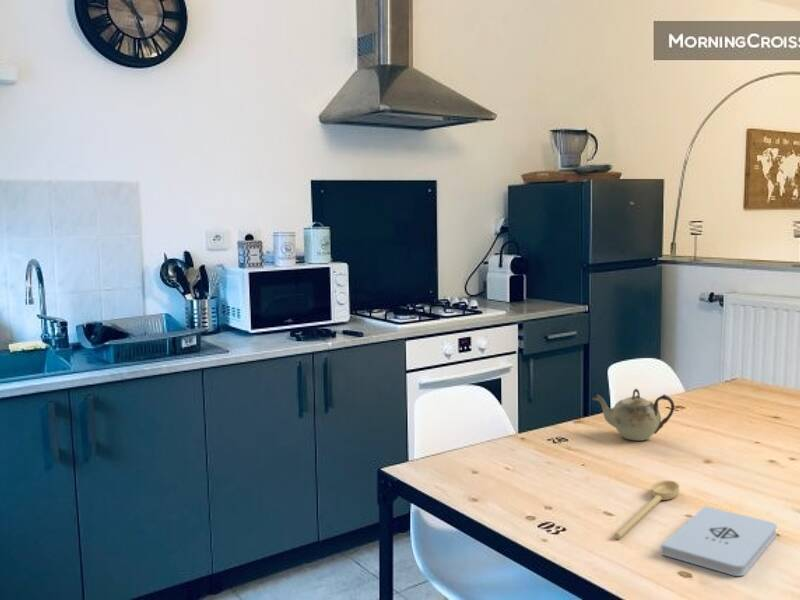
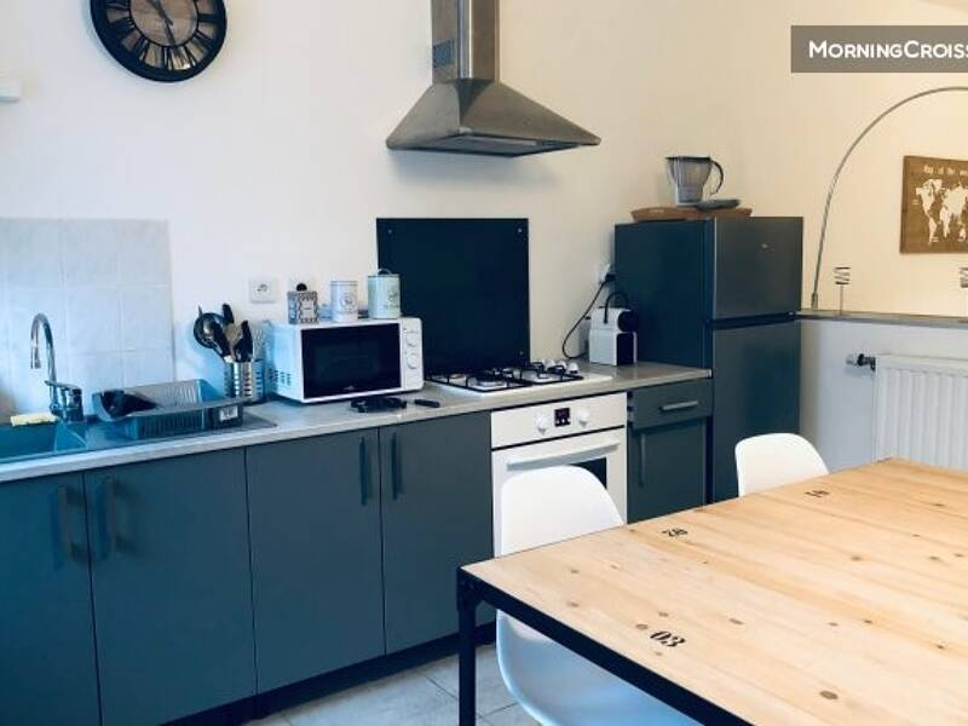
- spoon (646, 508)
- teapot (631, 412)
- notepad (721, 538)
